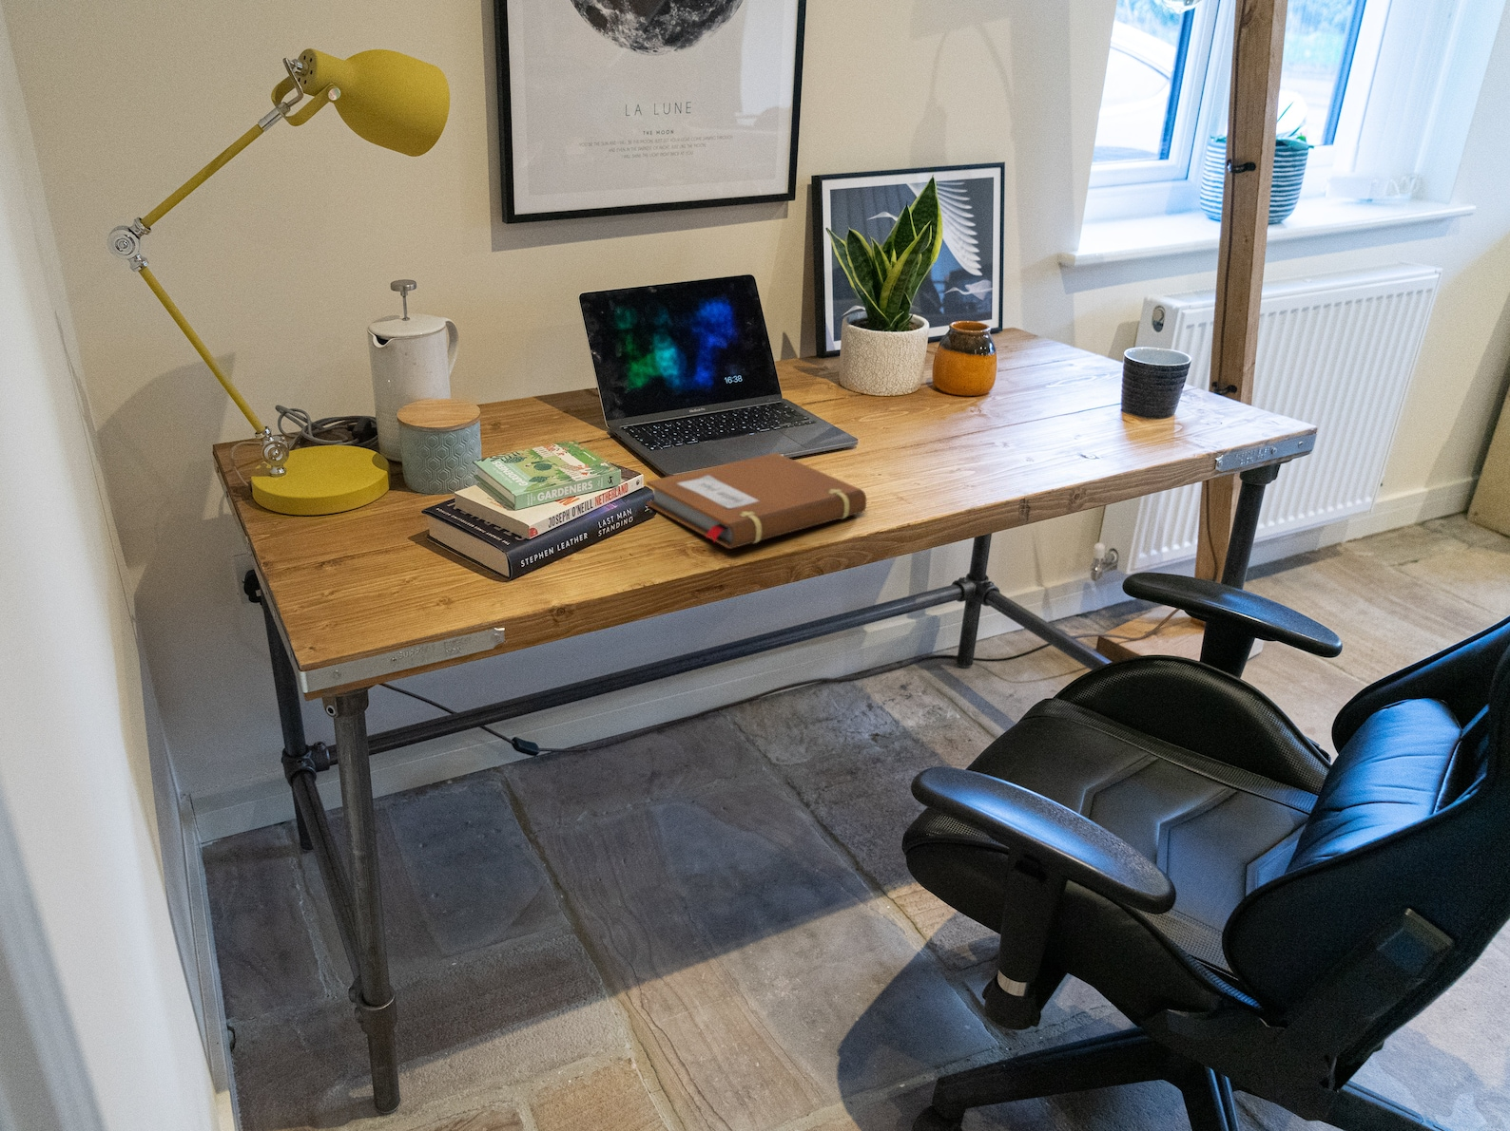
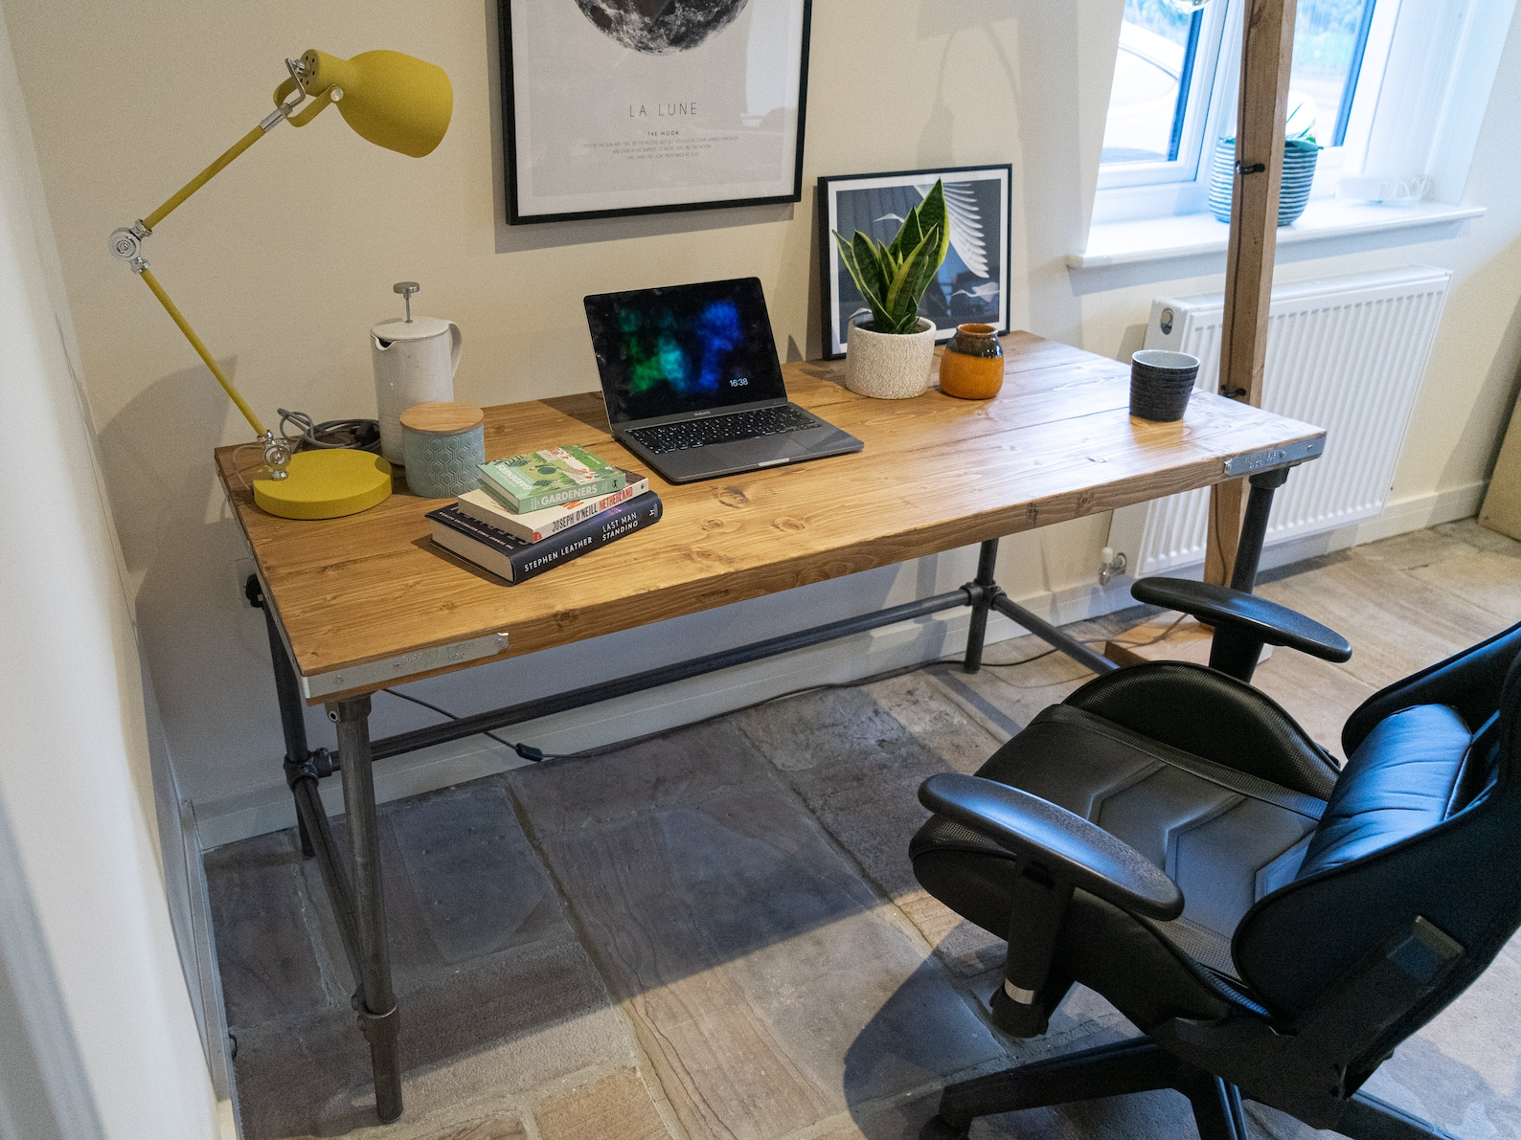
- notebook (753, 499)
